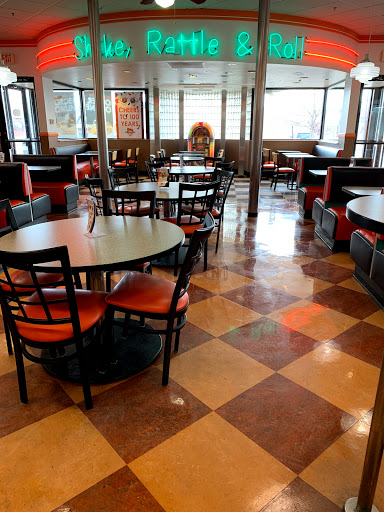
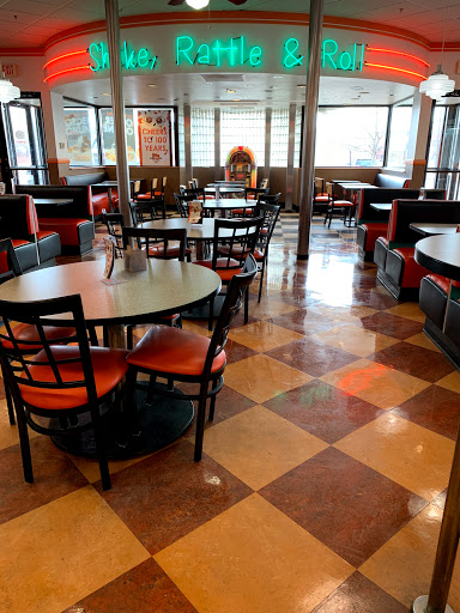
+ napkin holder (134, 256)
